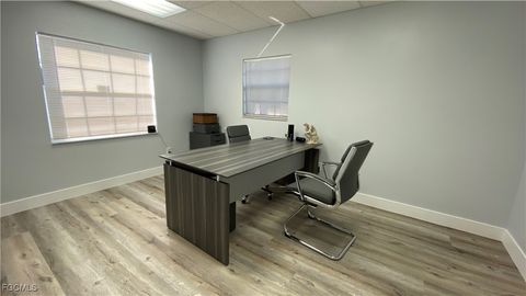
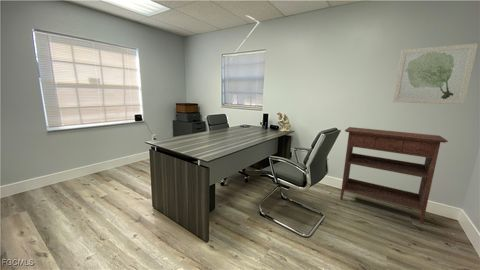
+ wall art (431, 75)
+ console table (383, 169)
